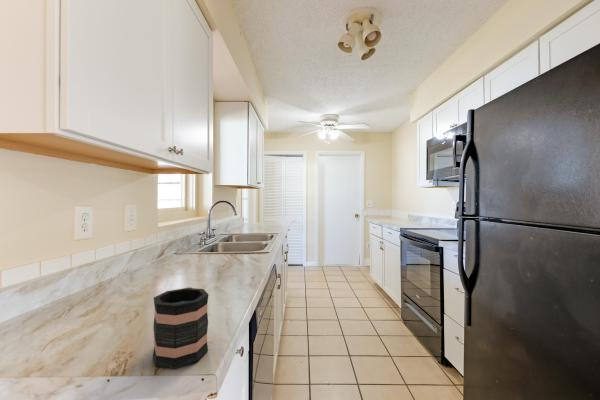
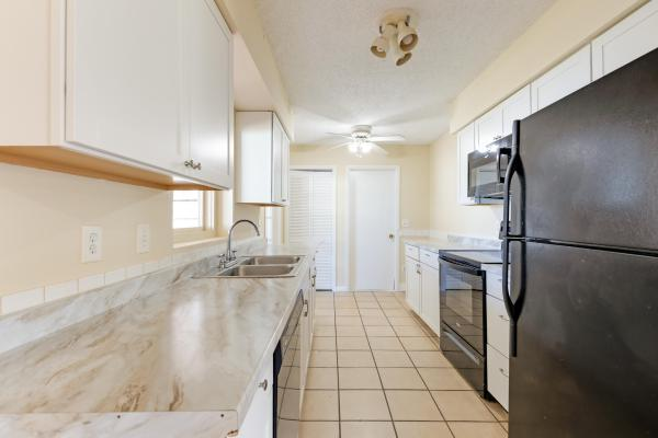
- mug (183, 319)
